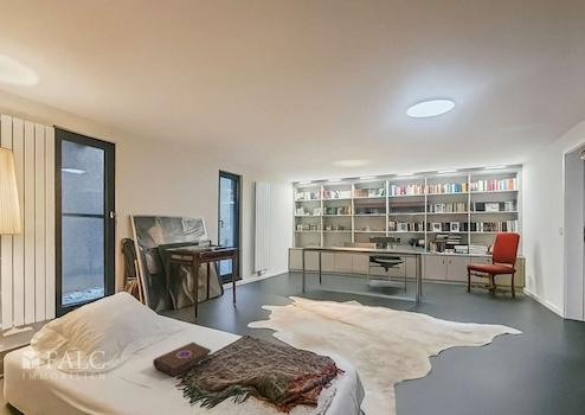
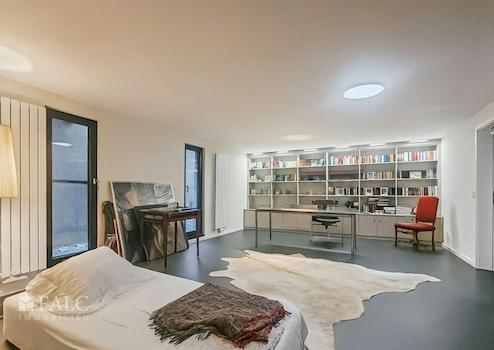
- book (182, 357)
